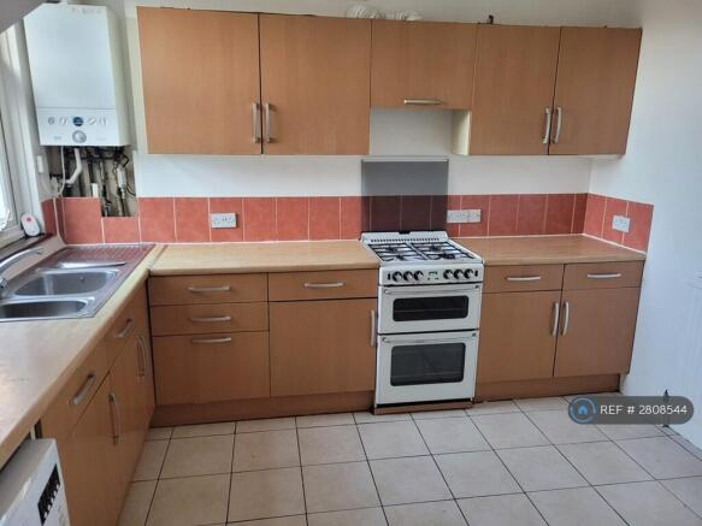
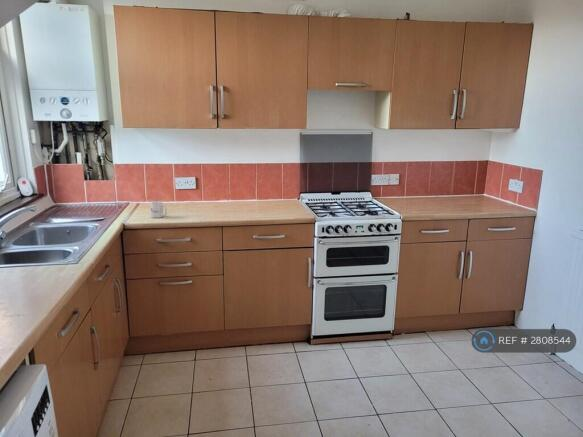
+ mug (159, 209)
